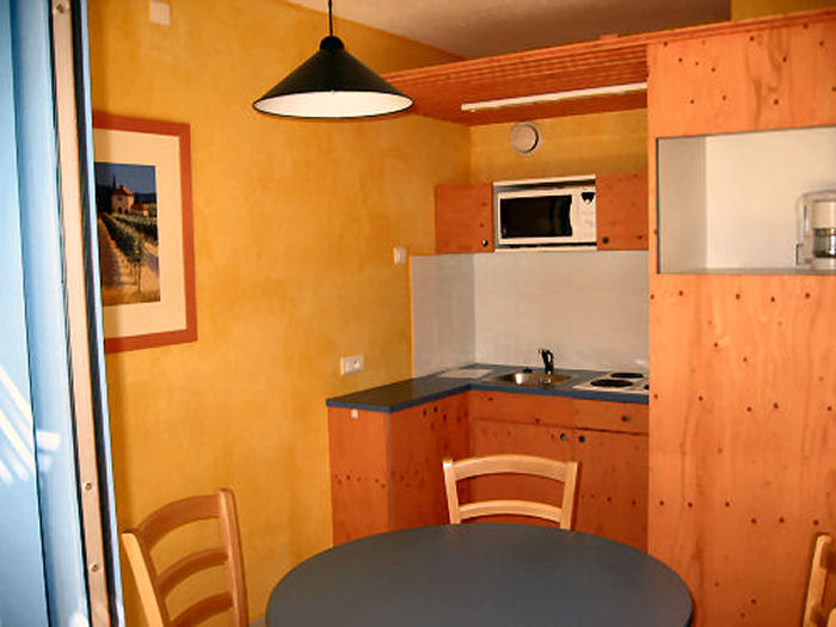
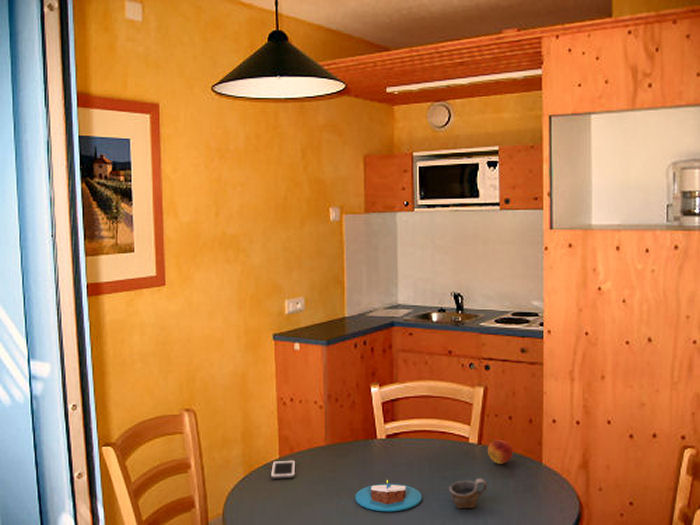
+ cup (466, 493)
+ candle (388, 486)
+ cell phone (283, 469)
+ fruit (500, 451)
